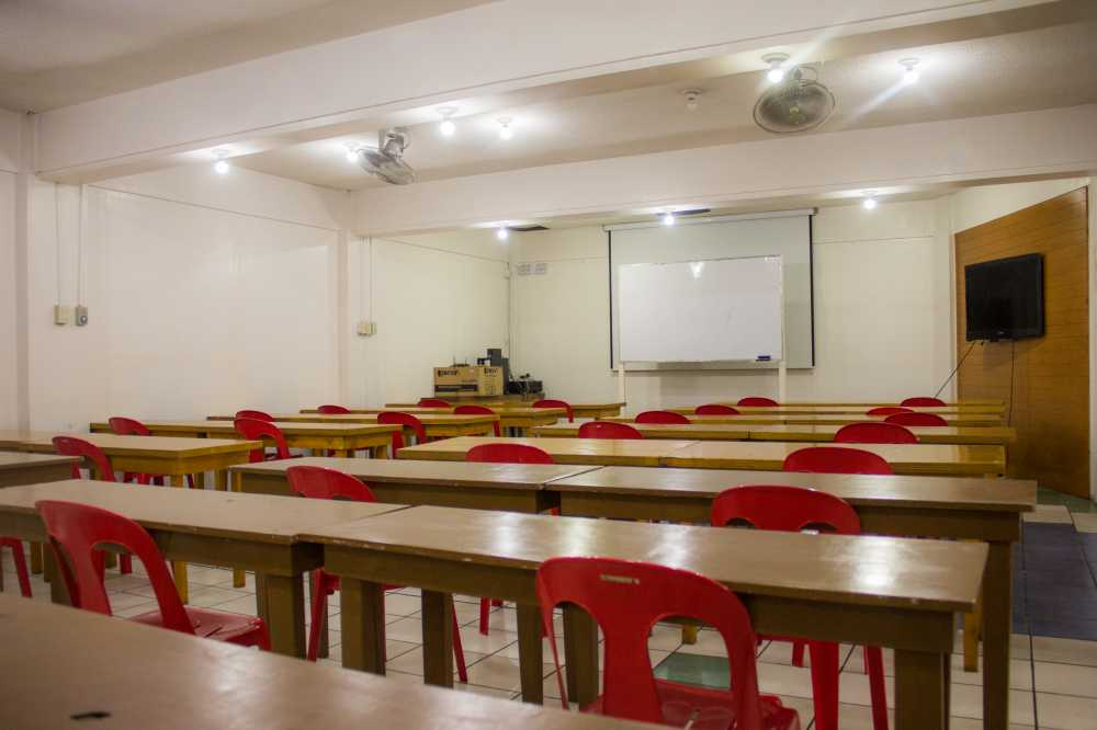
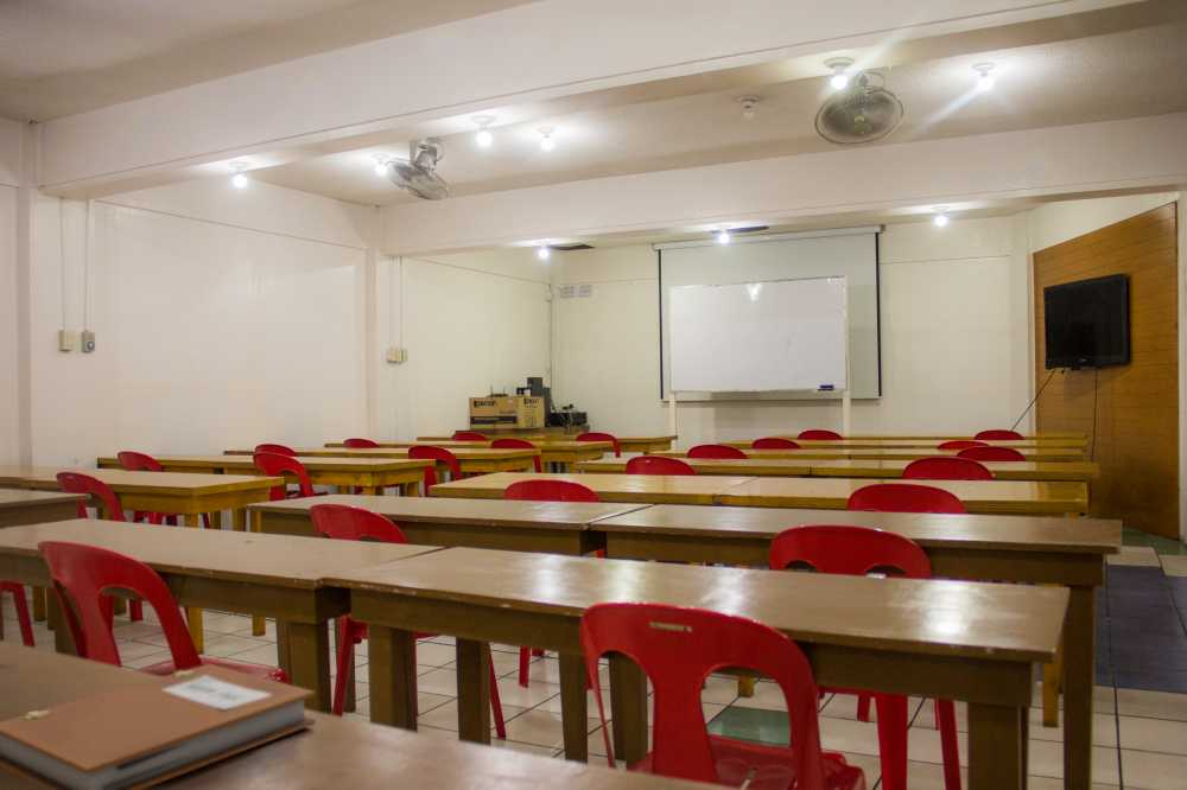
+ notebook (161, 721)
